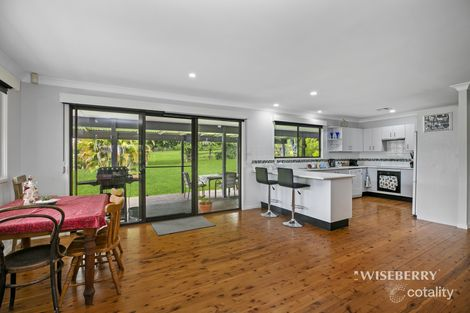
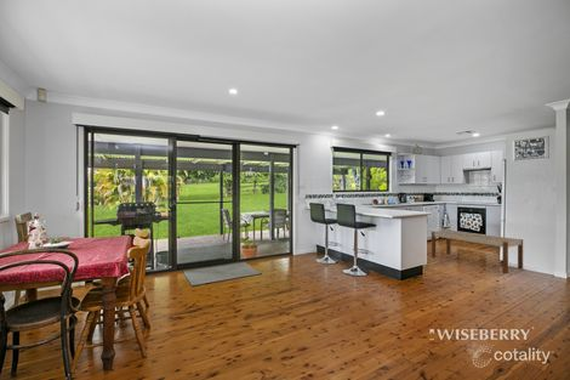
+ bench (473, 242)
